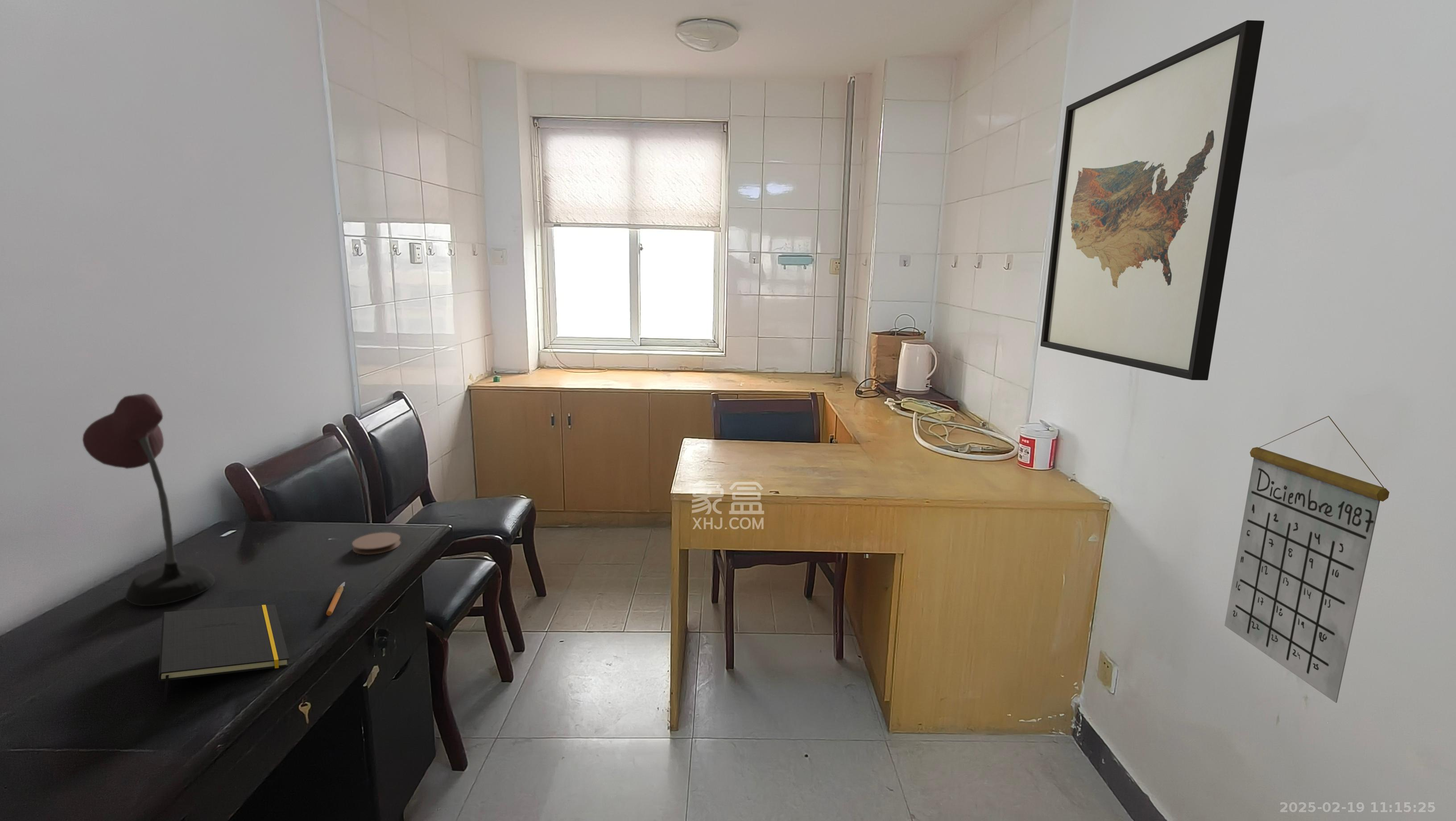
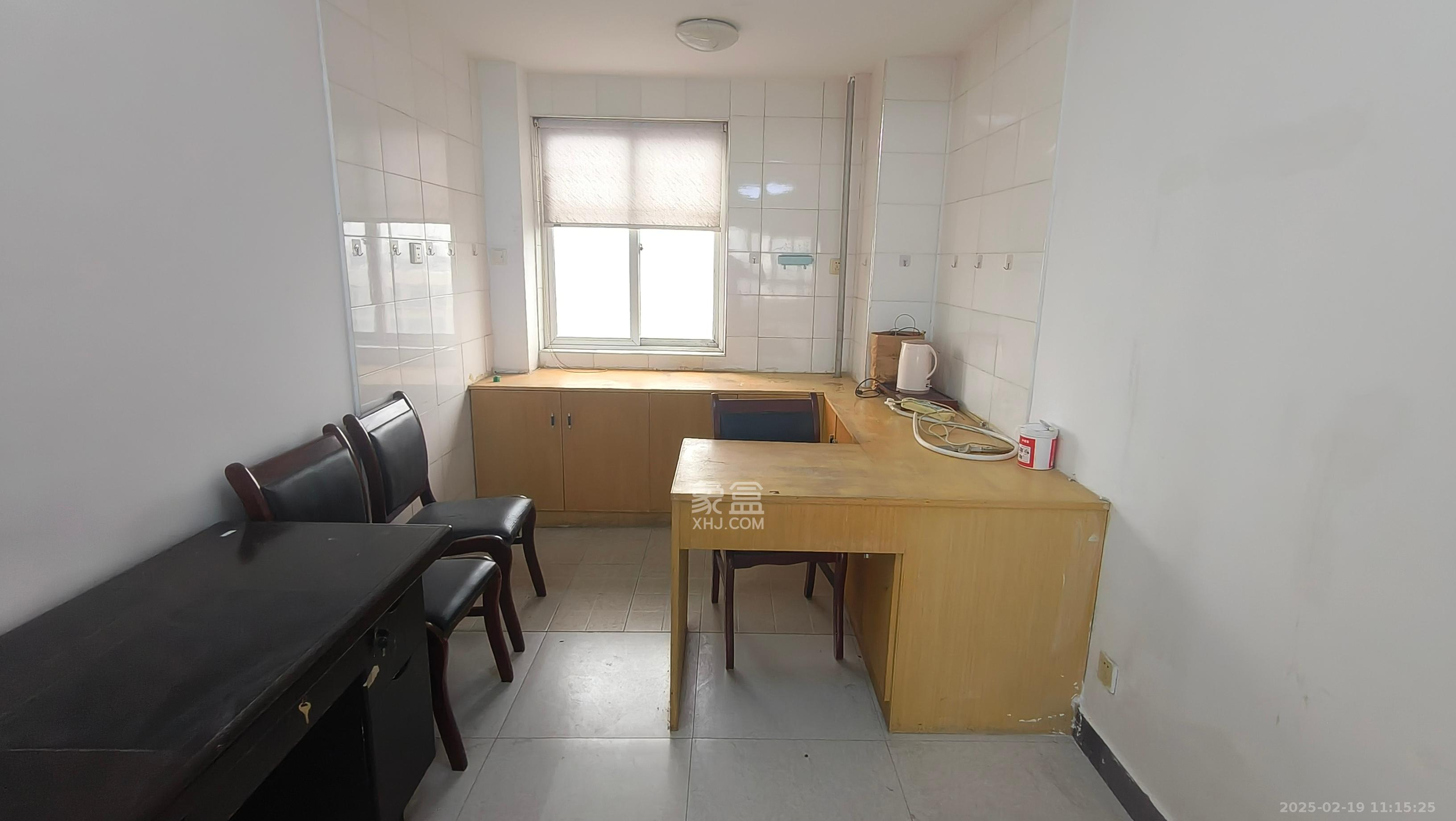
- calendar (1299, 543)
- coaster (376, 543)
- desk lamp (158, 494)
- craft knife (336, 597)
- notepad (223, 638)
- wall art (1126, 221)
